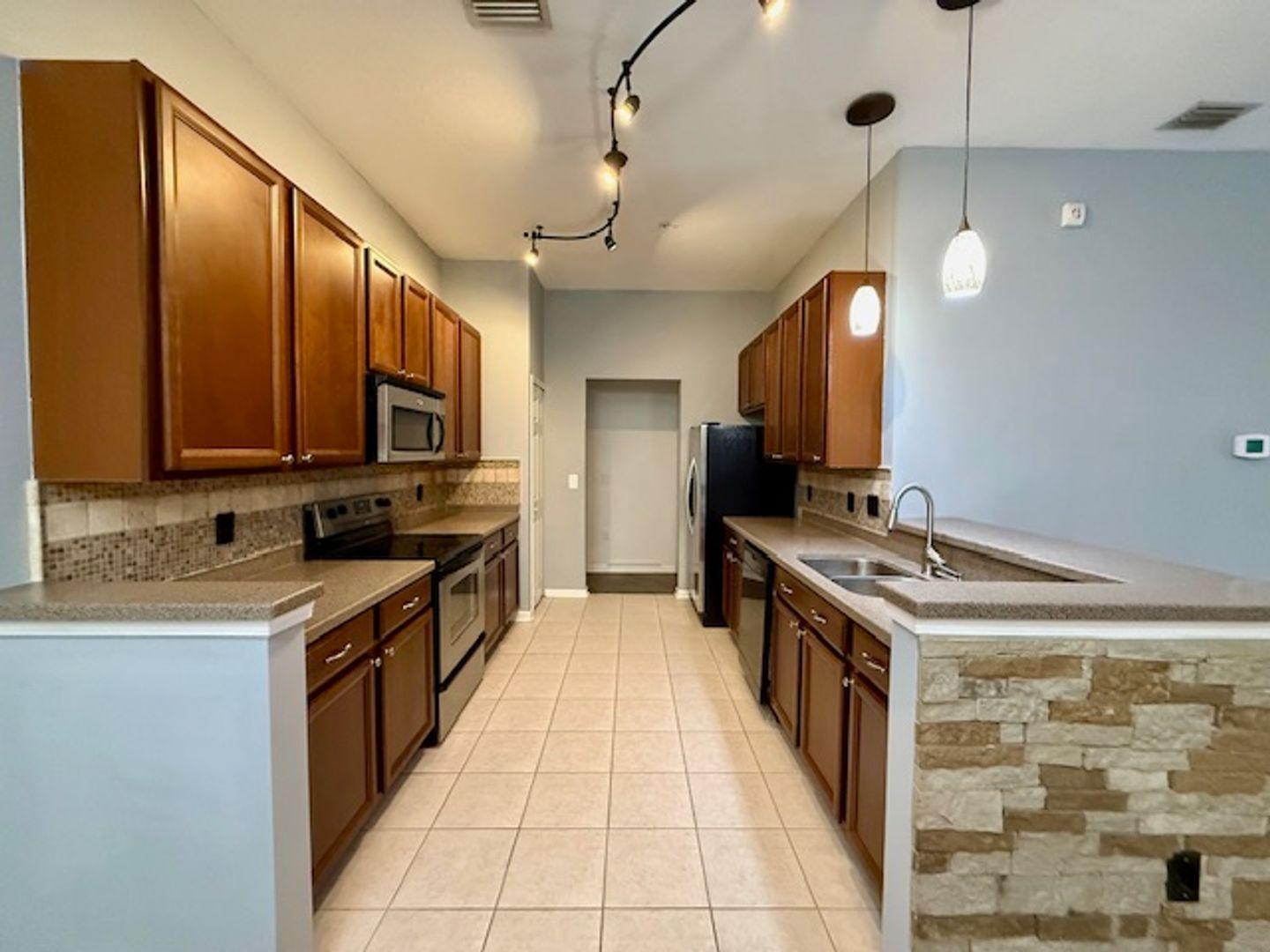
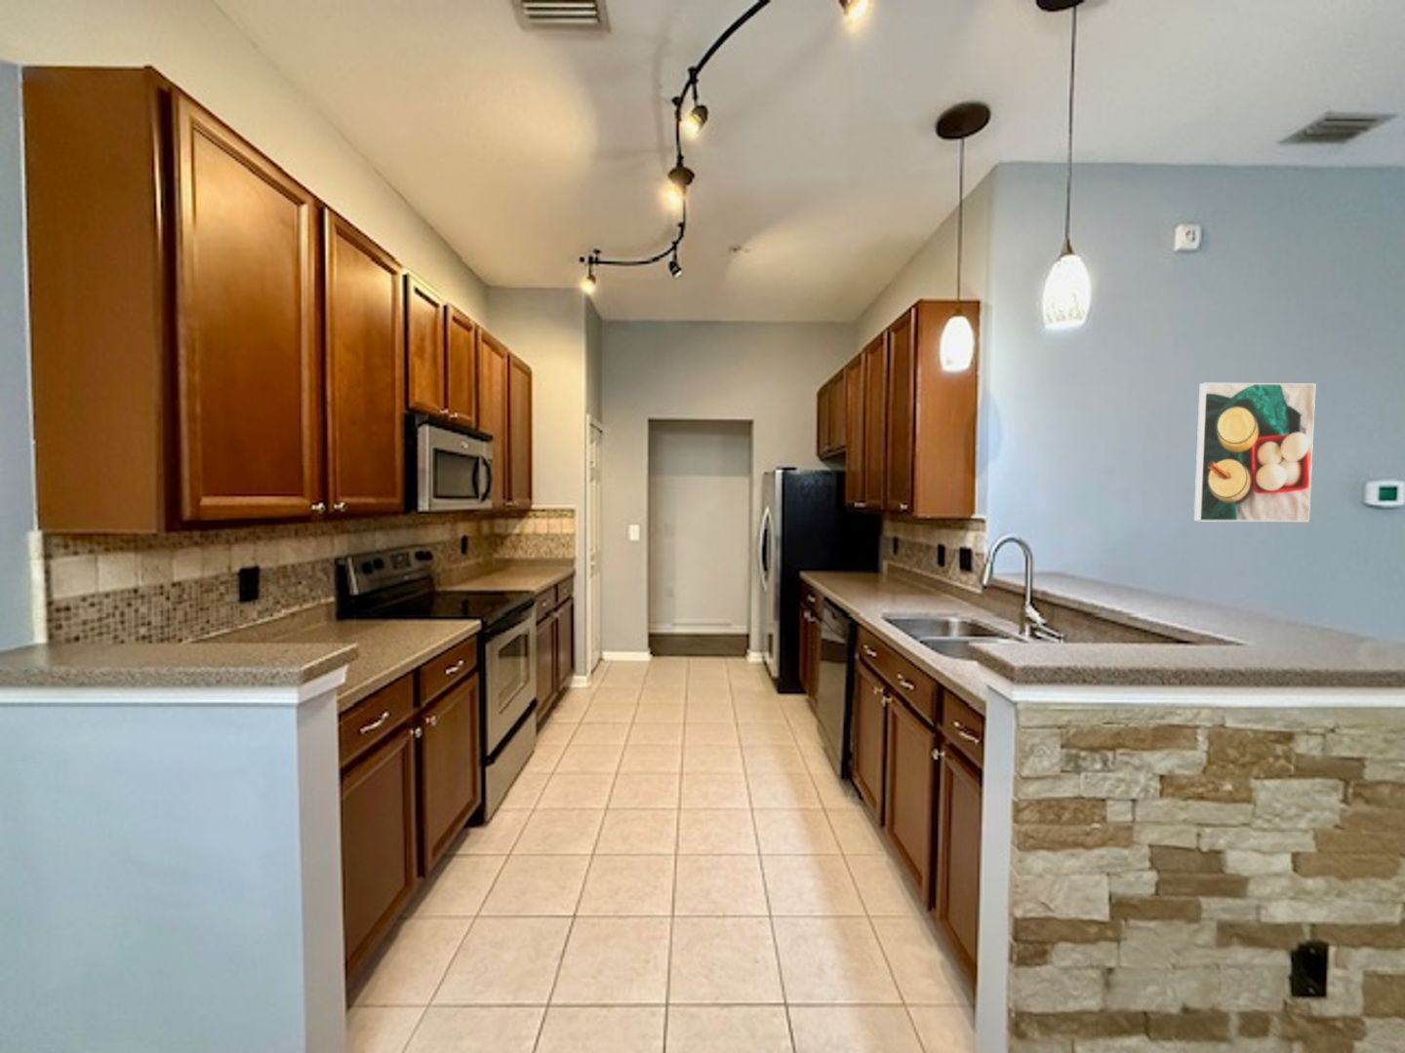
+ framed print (1253, 452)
